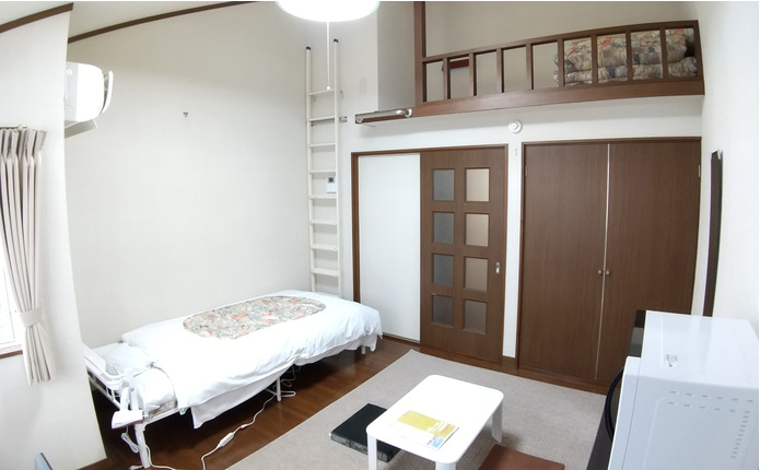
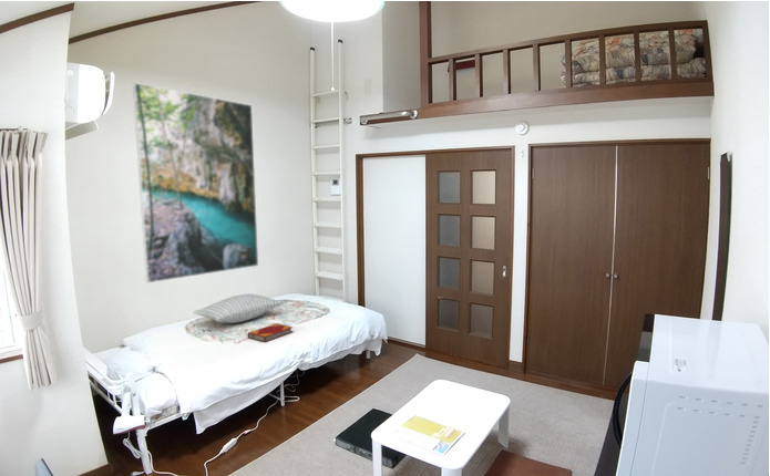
+ hardback book (270, 332)
+ pillow (240, 308)
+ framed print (203, 186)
